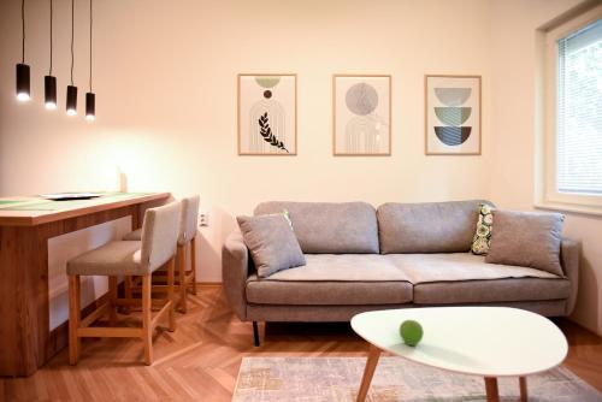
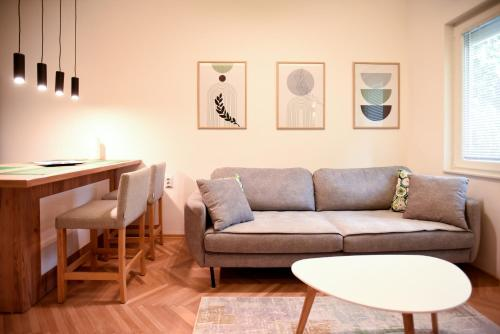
- fruit (411, 332)
